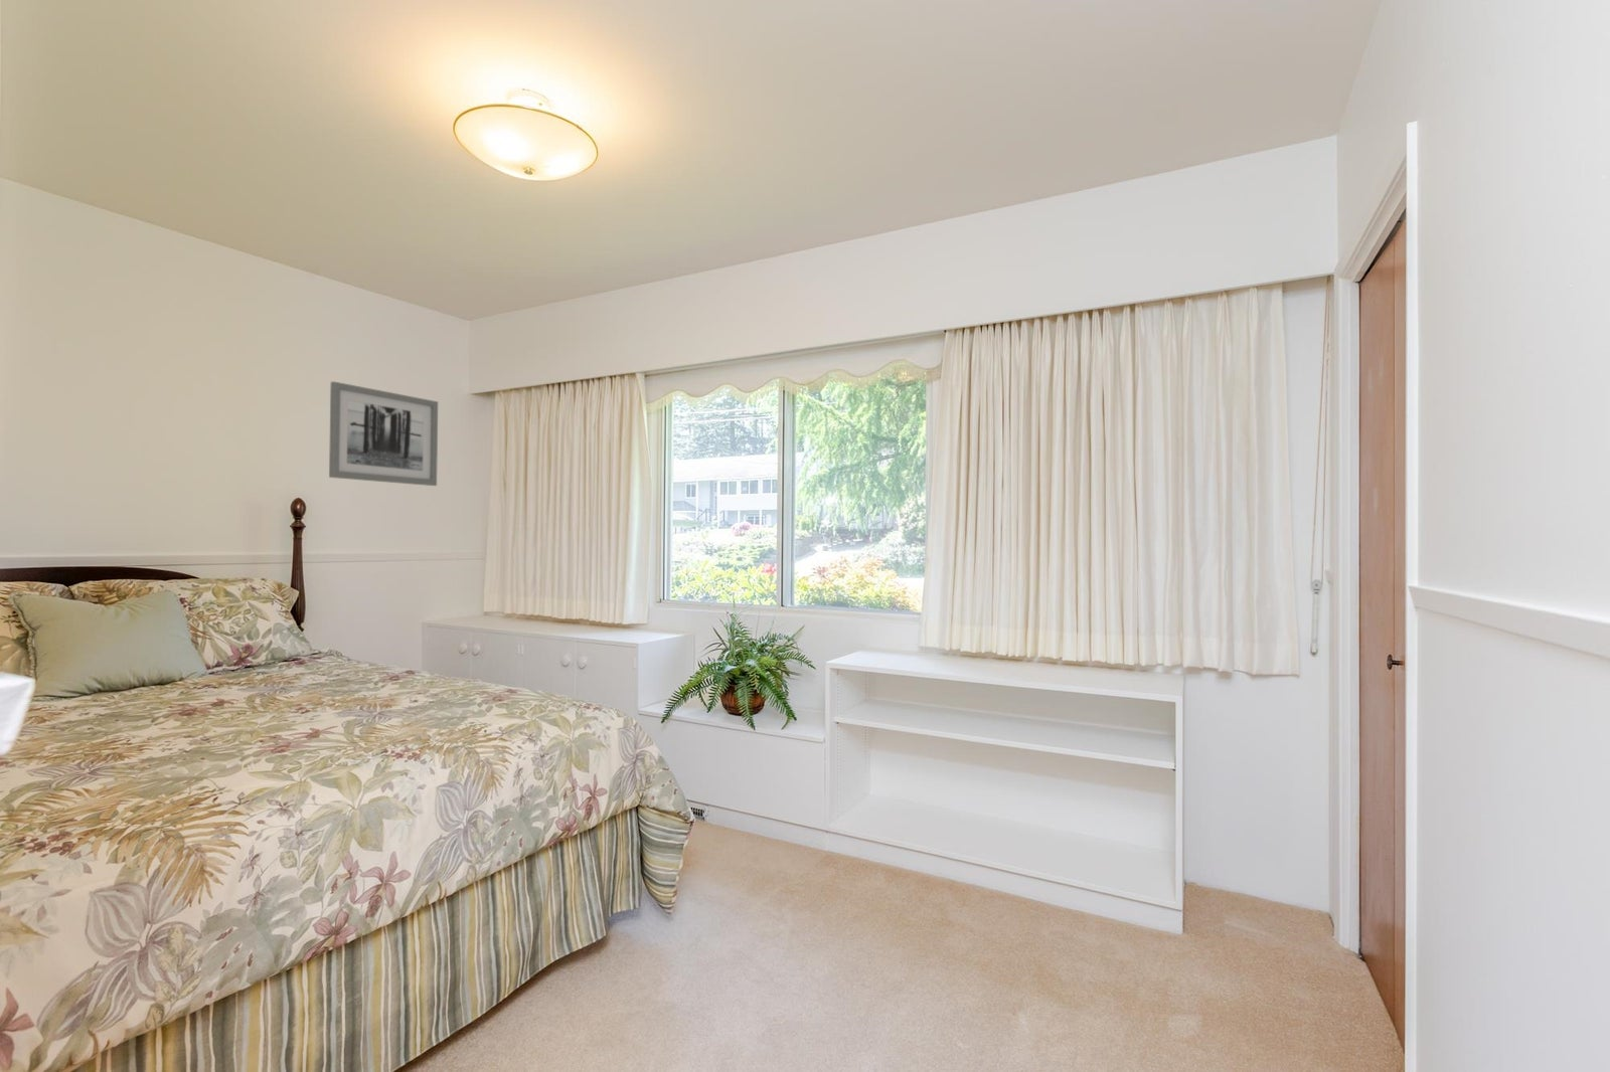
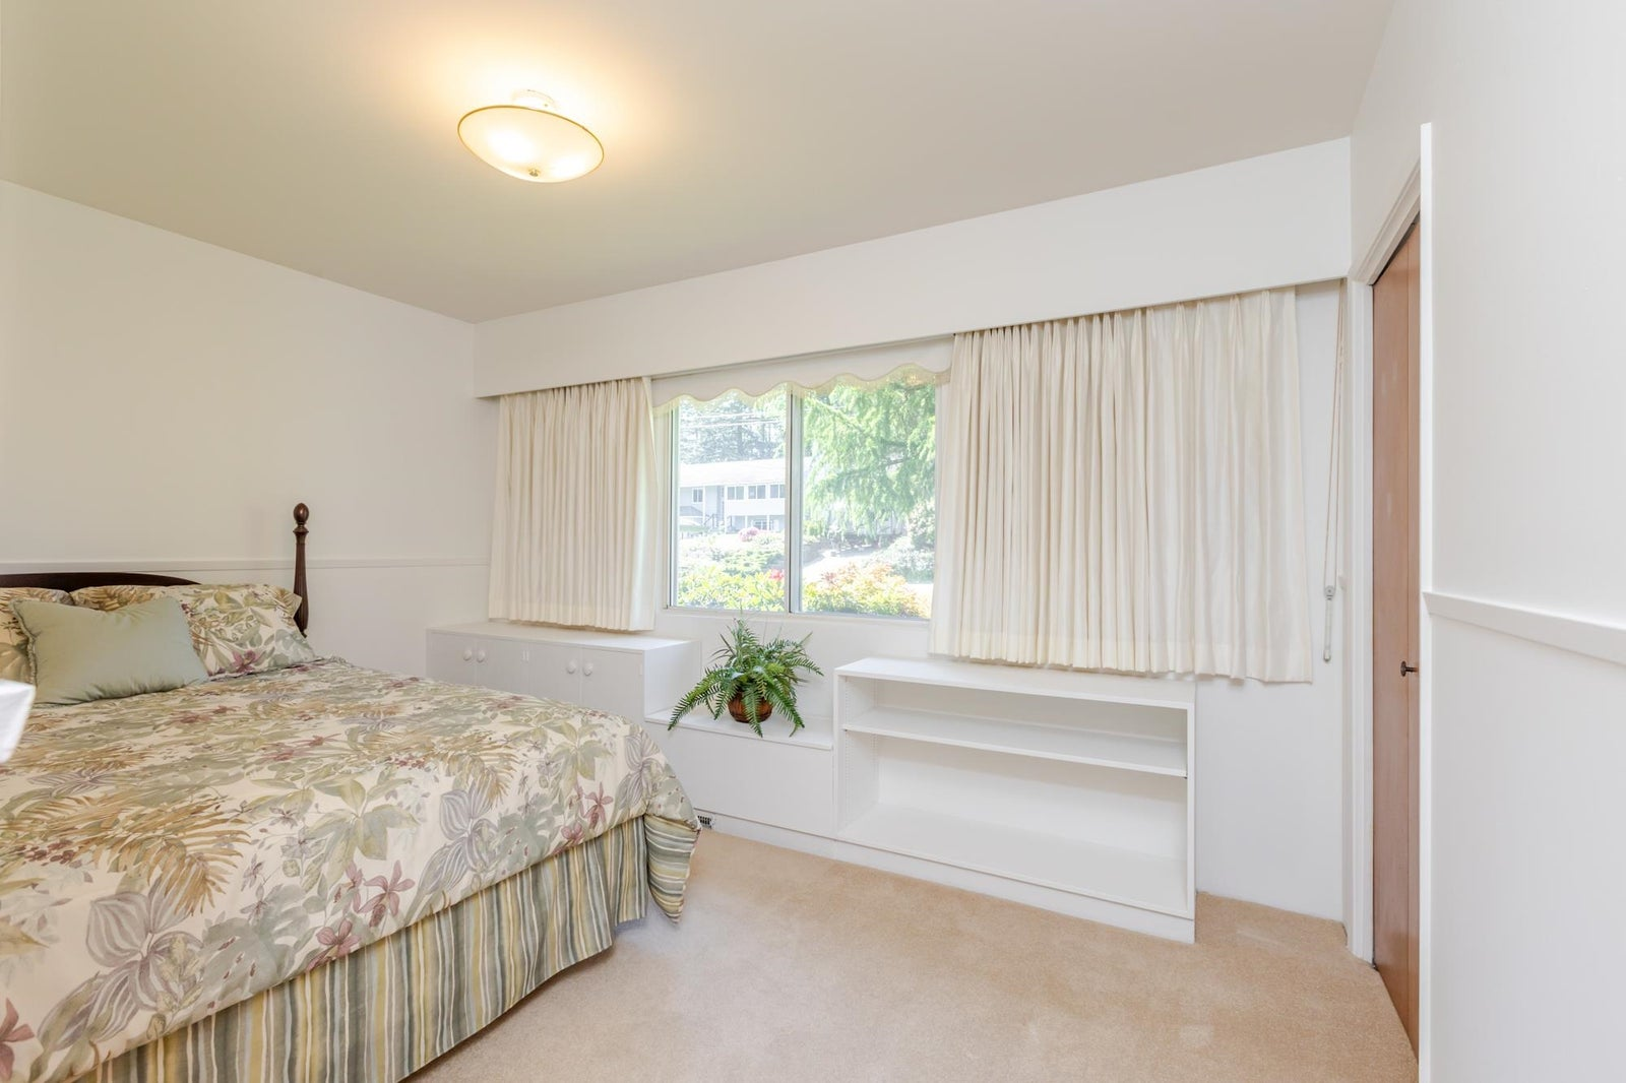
- wall art (387, 437)
